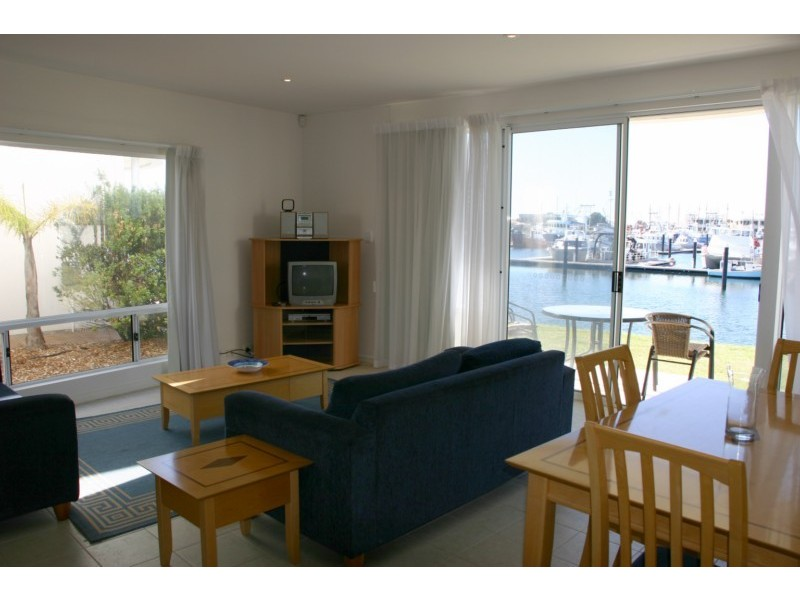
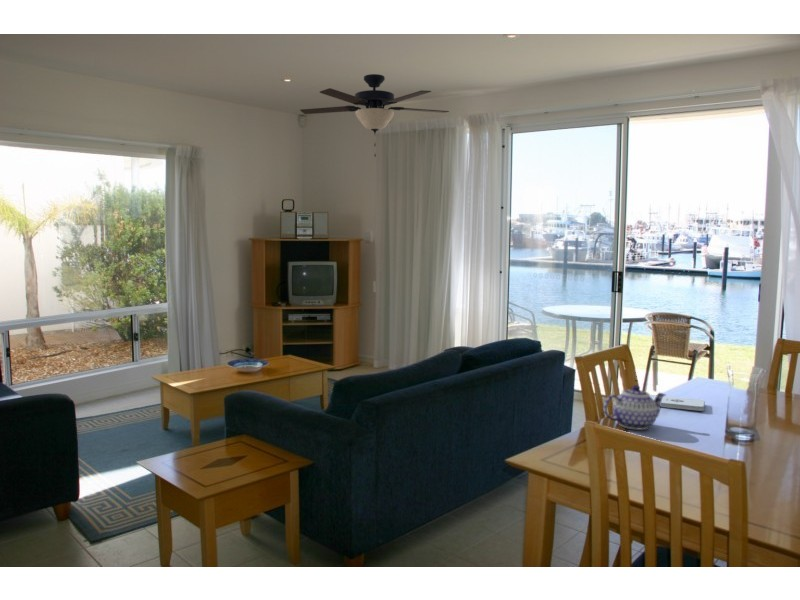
+ notepad (675, 402)
+ teapot (634, 405)
+ ceiling fan (374, 118)
